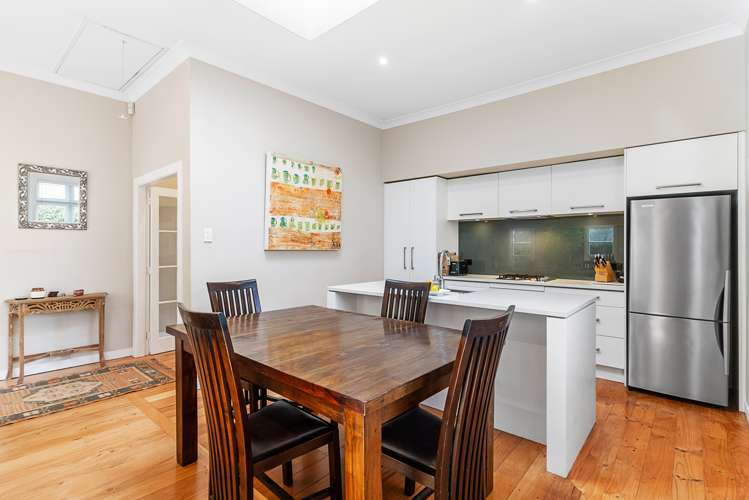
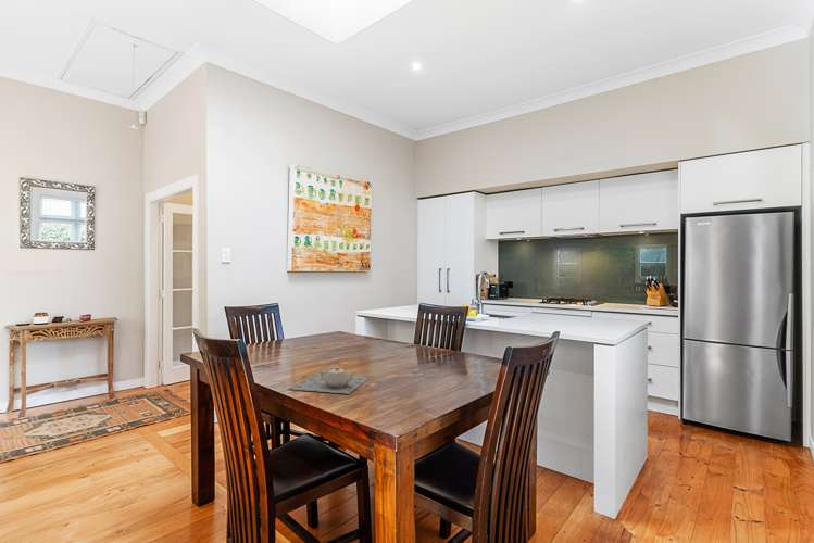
+ teapot (331, 372)
